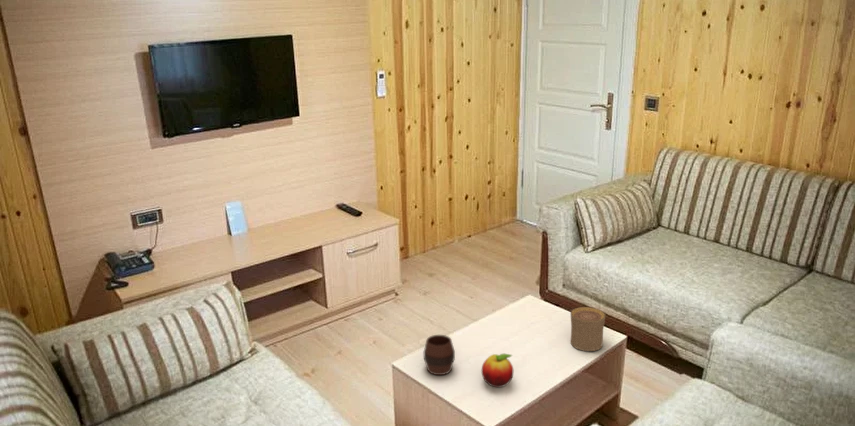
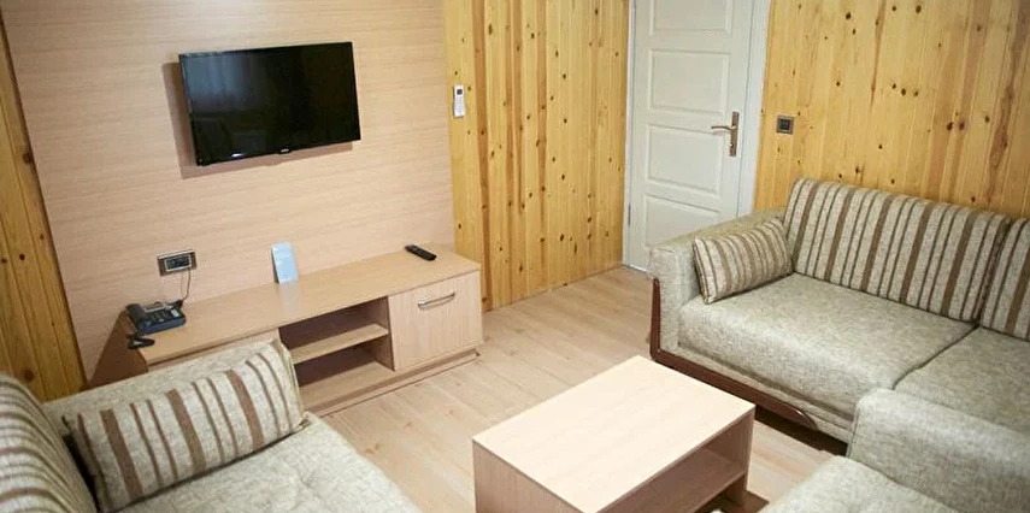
- fruit (497, 369)
- cup (587, 328)
- cup (439, 354)
